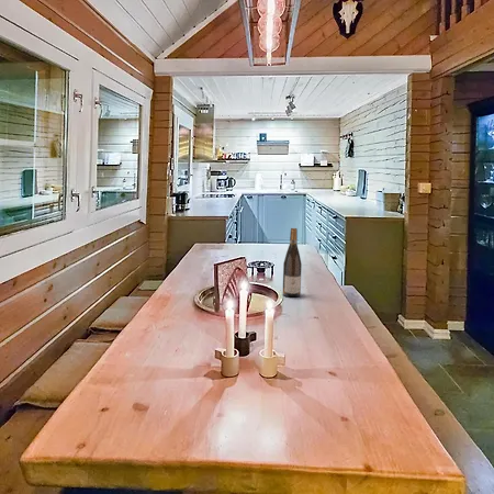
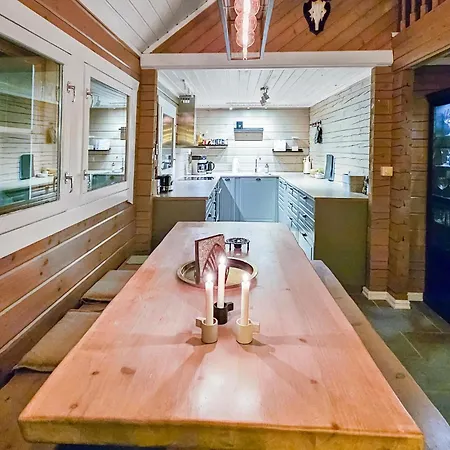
- wine bottle (292, 261)
